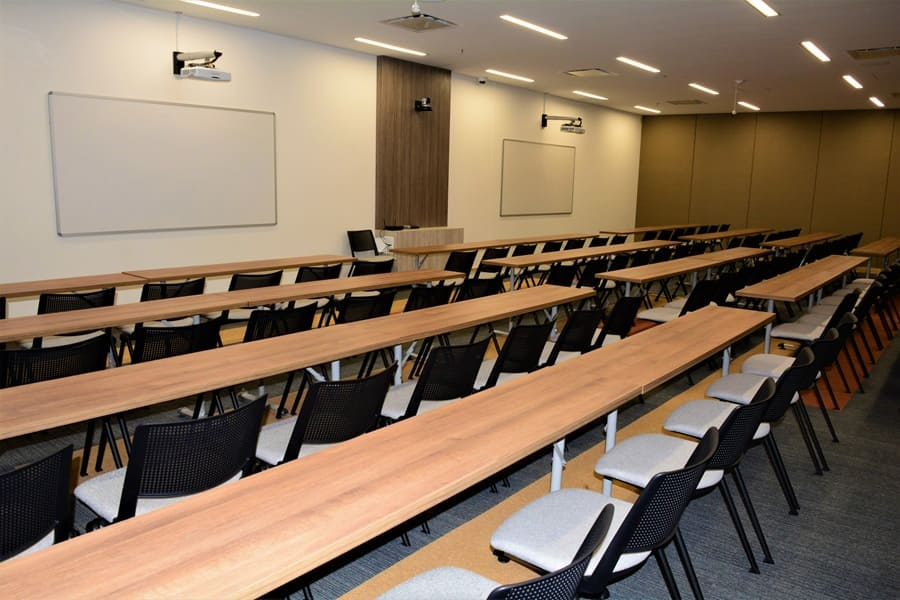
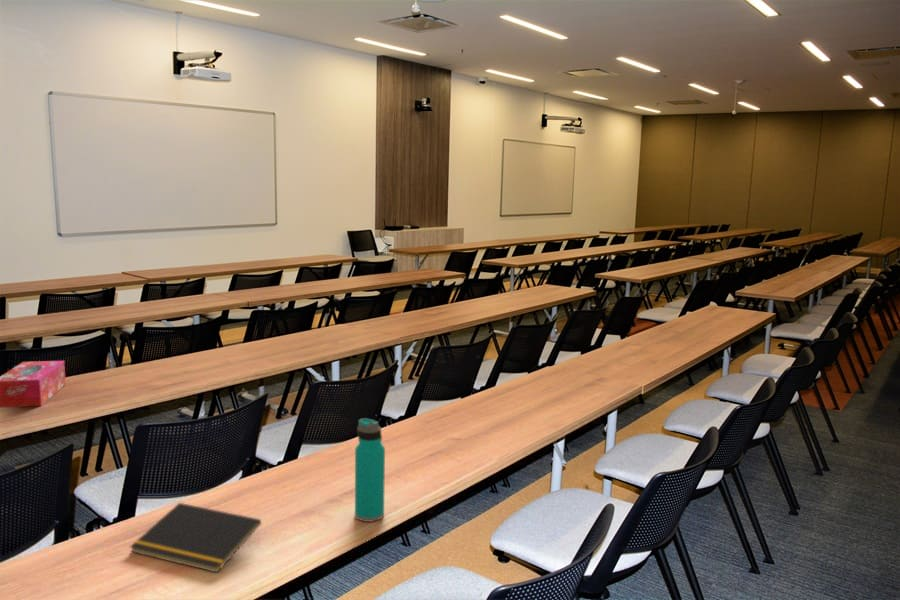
+ notepad (197, 535)
+ water bottle (369, 468)
+ tissue box (31, 382)
